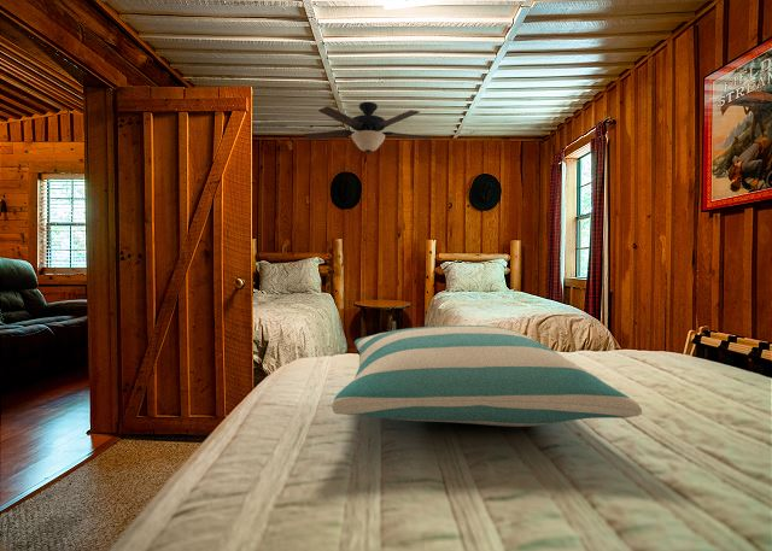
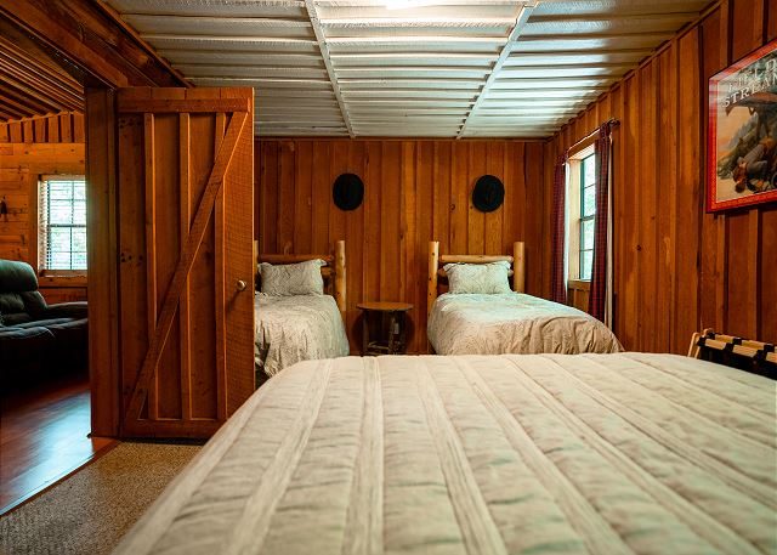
- ceiling fan (368, 141)
- pillow (457, 370)
